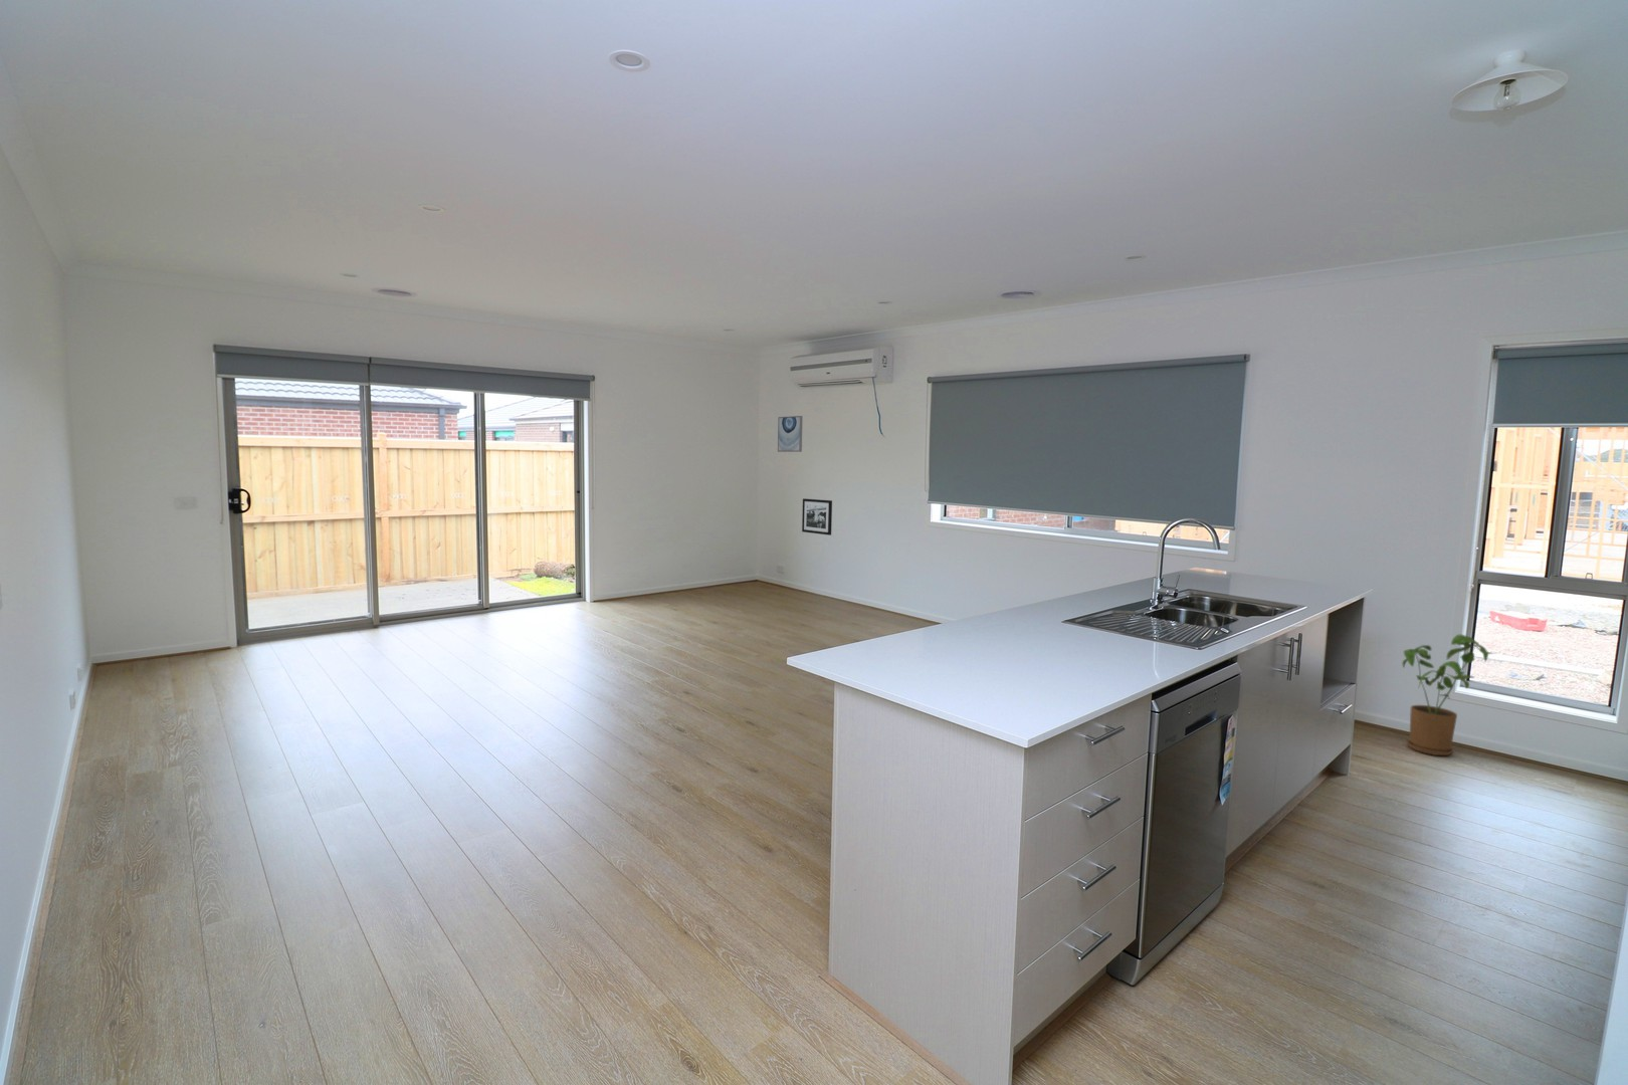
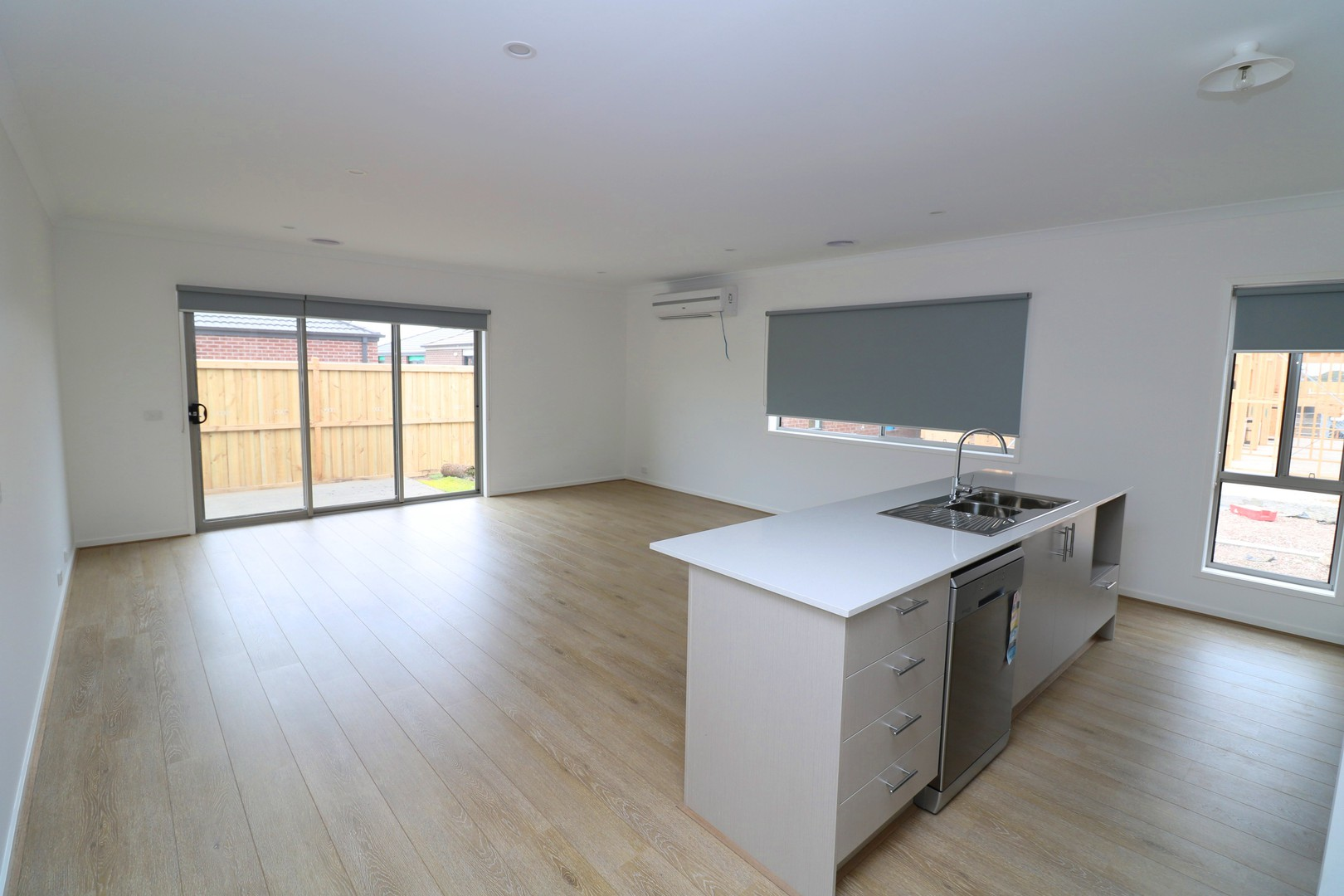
- wall art (789, 434)
- picture frame (816, 516)
- house plant (1438, 693)
